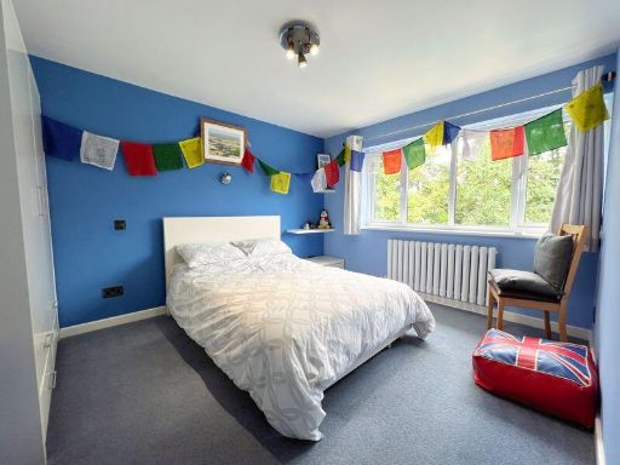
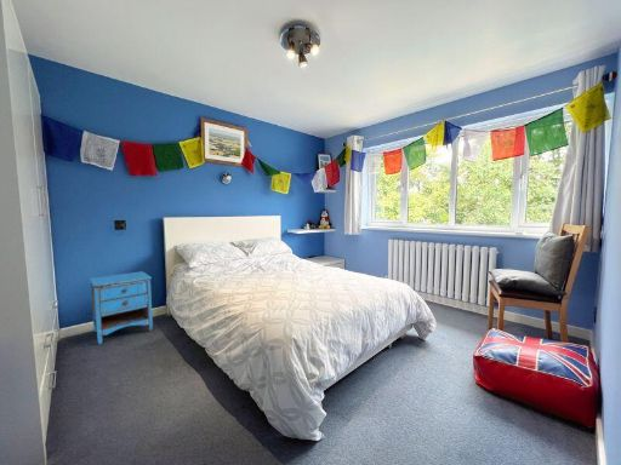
+ nightstand (121, 304)
